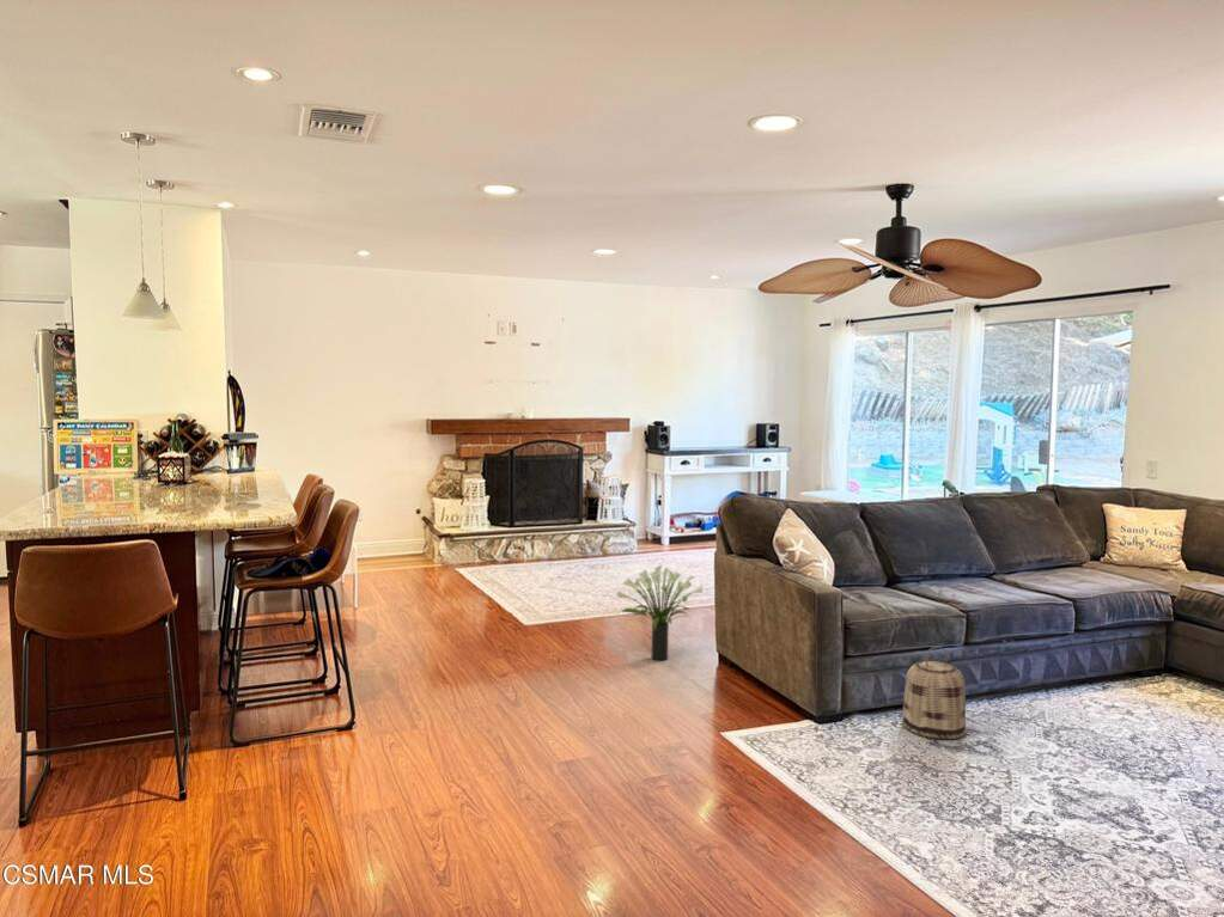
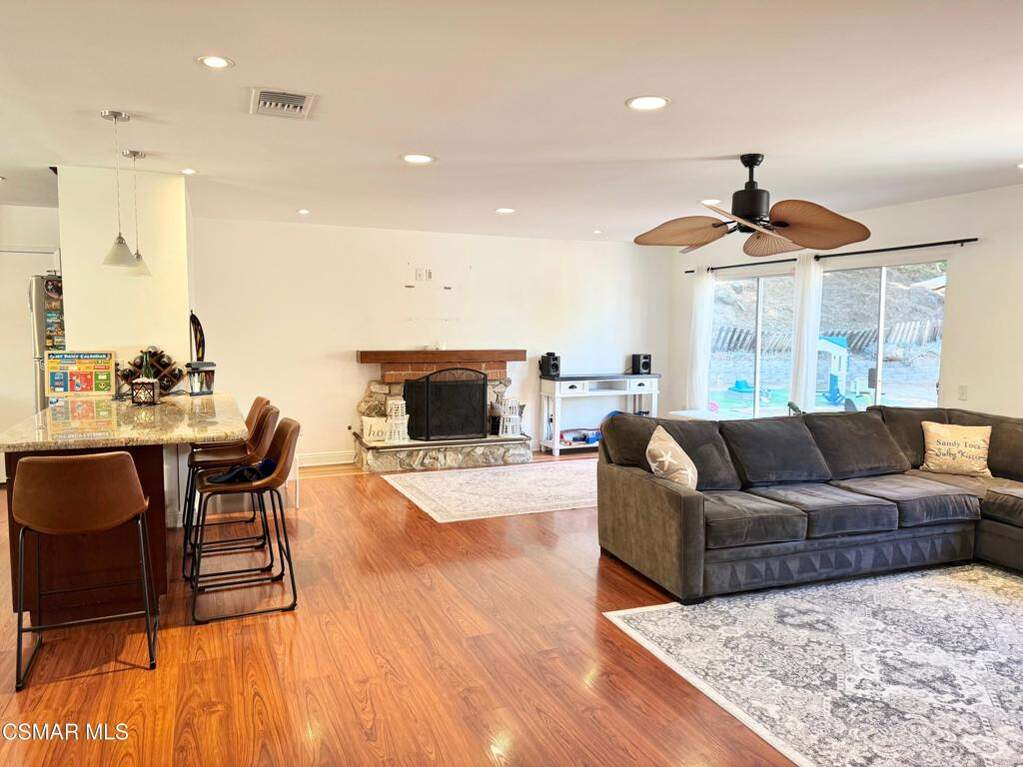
- basket (934, 686)
- potted plant (658, 612)
